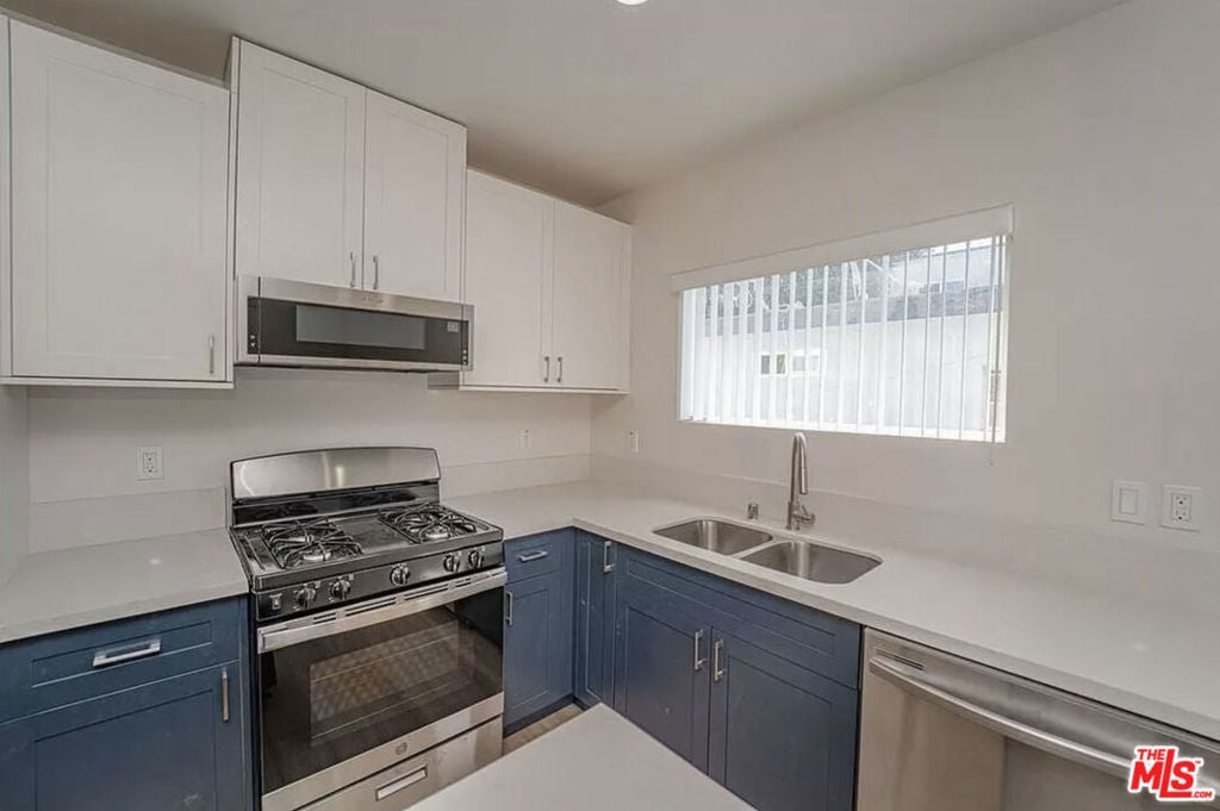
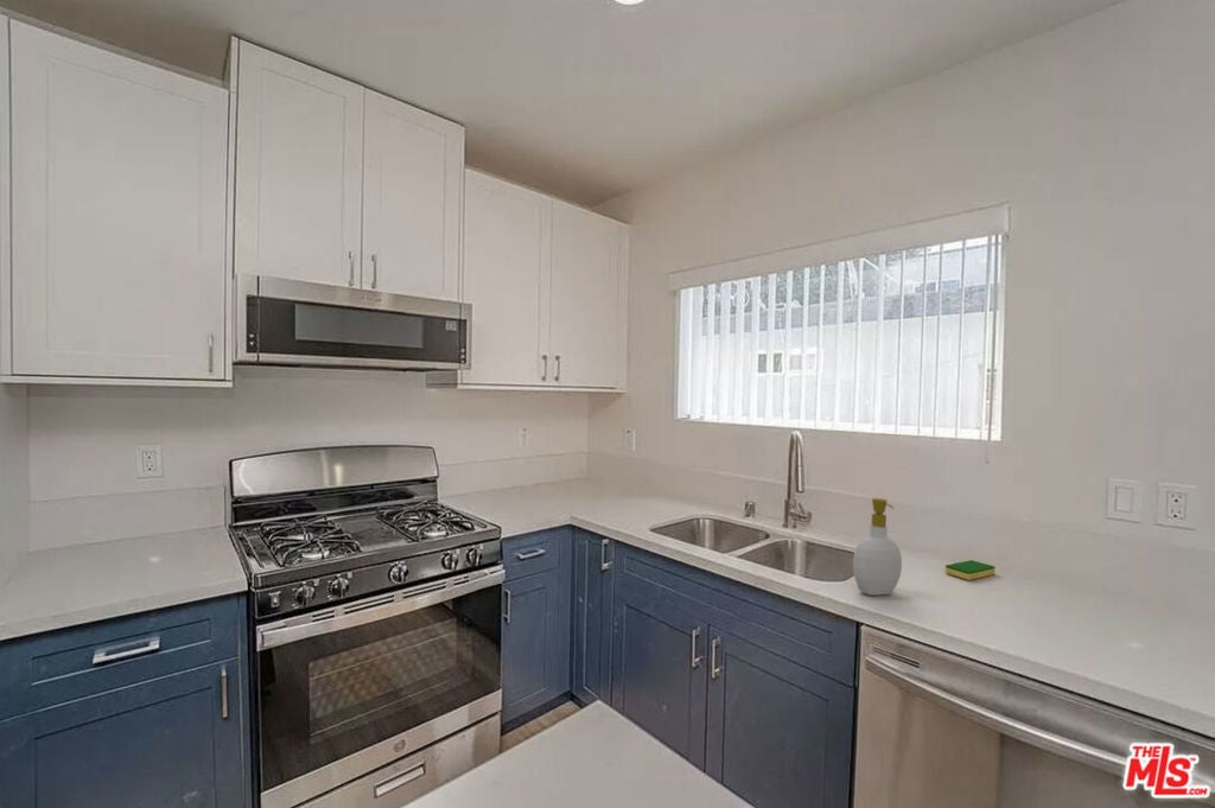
+ soap bottle (878, 546)
+ dish sponge (969, 570)
